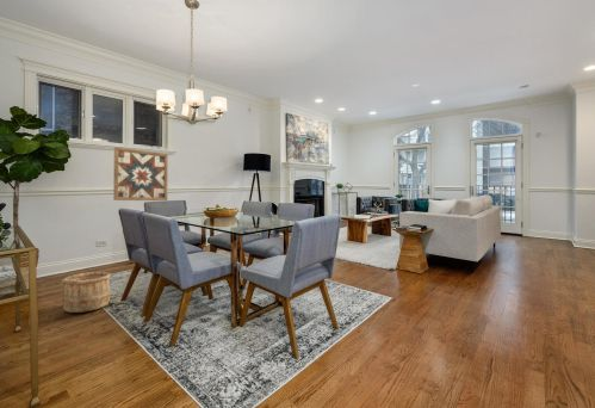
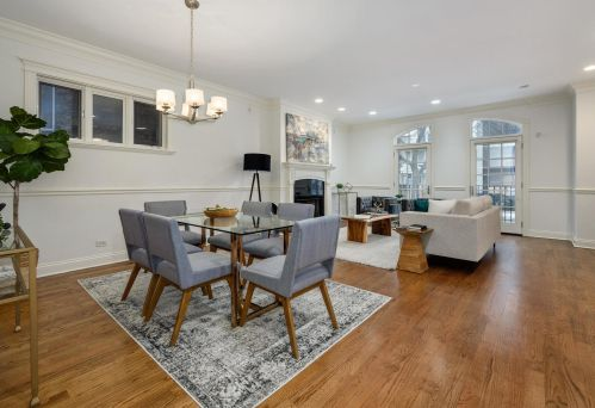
- wall art (142, 175)
- wooden bucket (87, 291)
